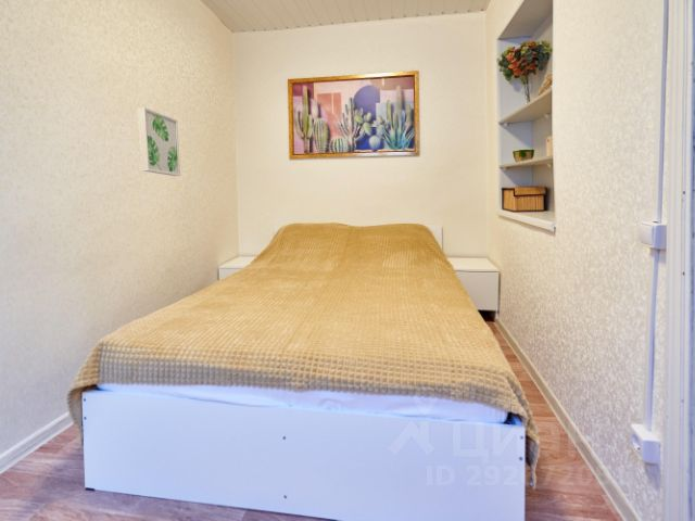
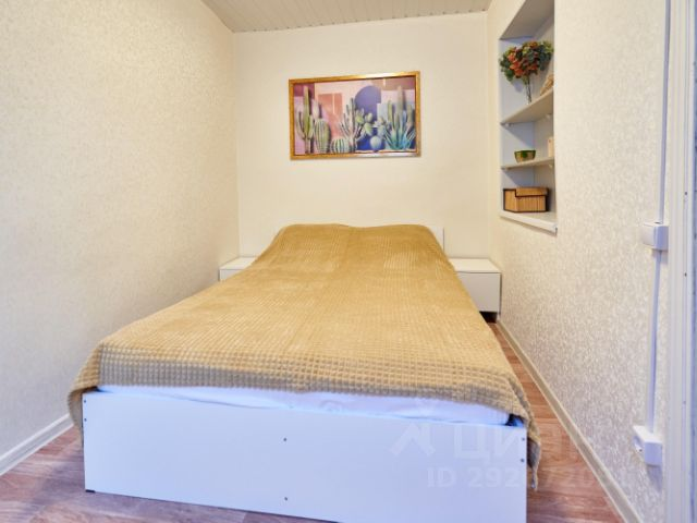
- wall art (160, 143)
